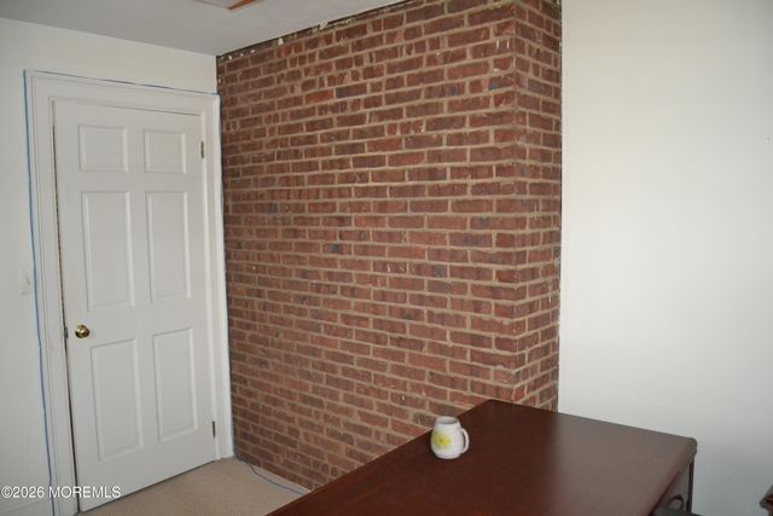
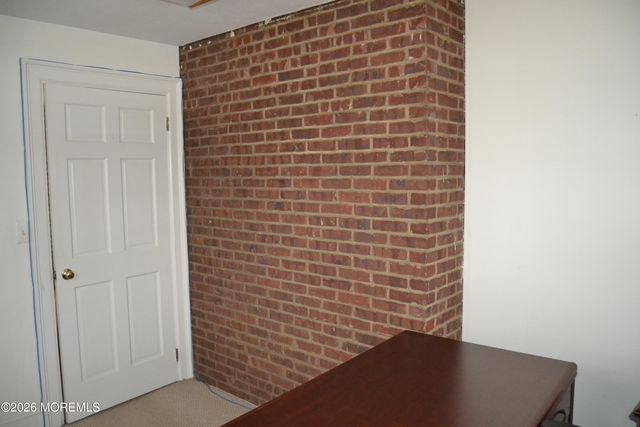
- mug (451, 437)
